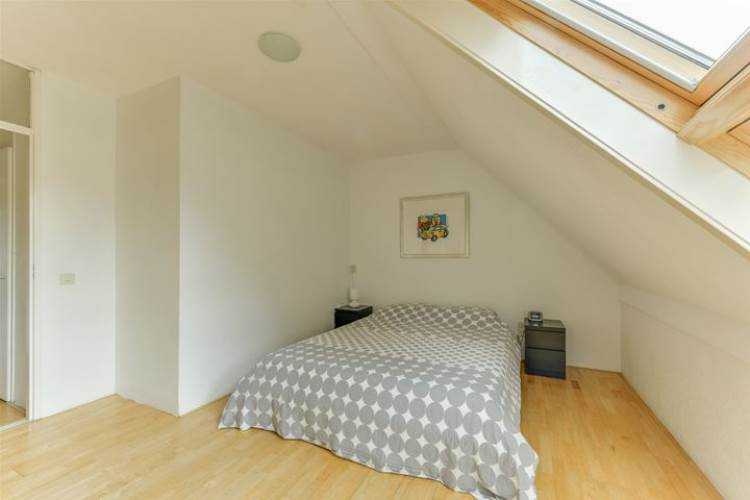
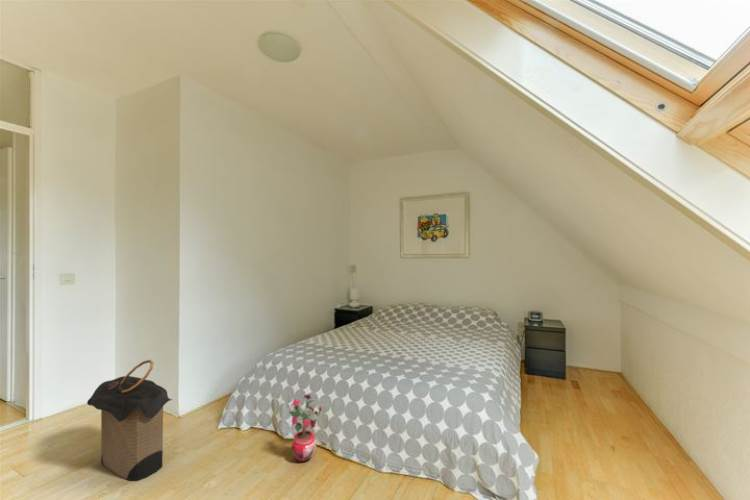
+ potted plant (303, 425)
+ laundry hamper (128, 413)
